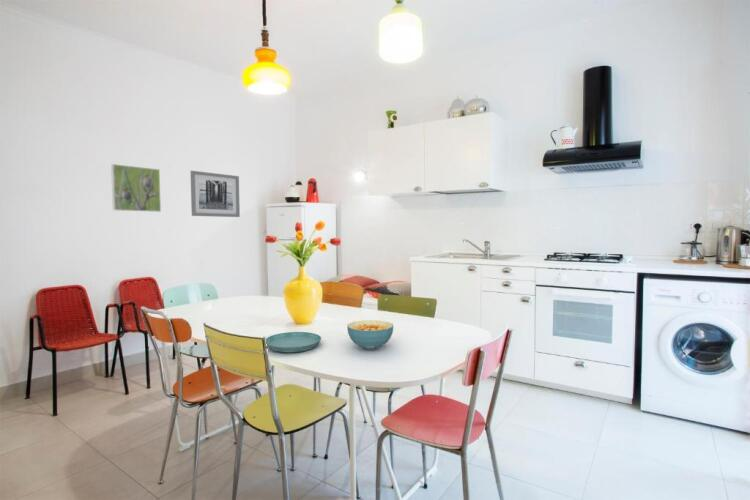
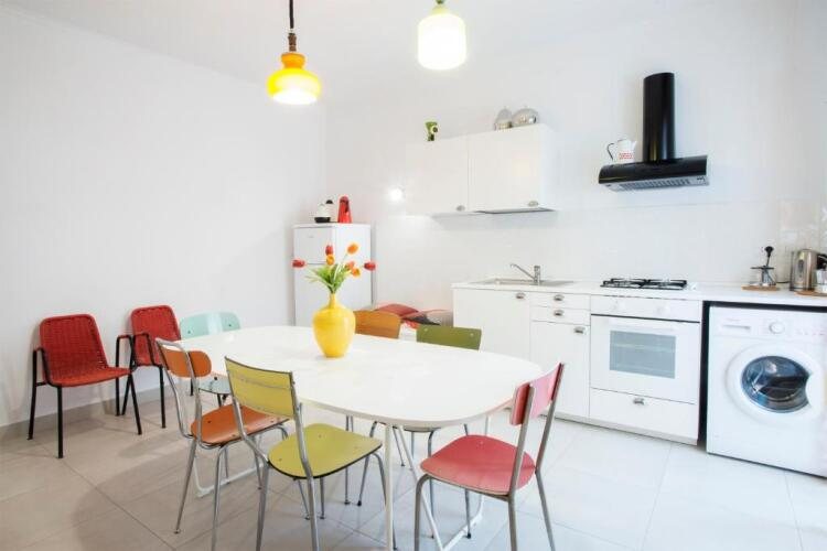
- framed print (137, 189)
- cereal bowl (370, 336)
- saucer (293, 342)
- wall art (216, 195)
